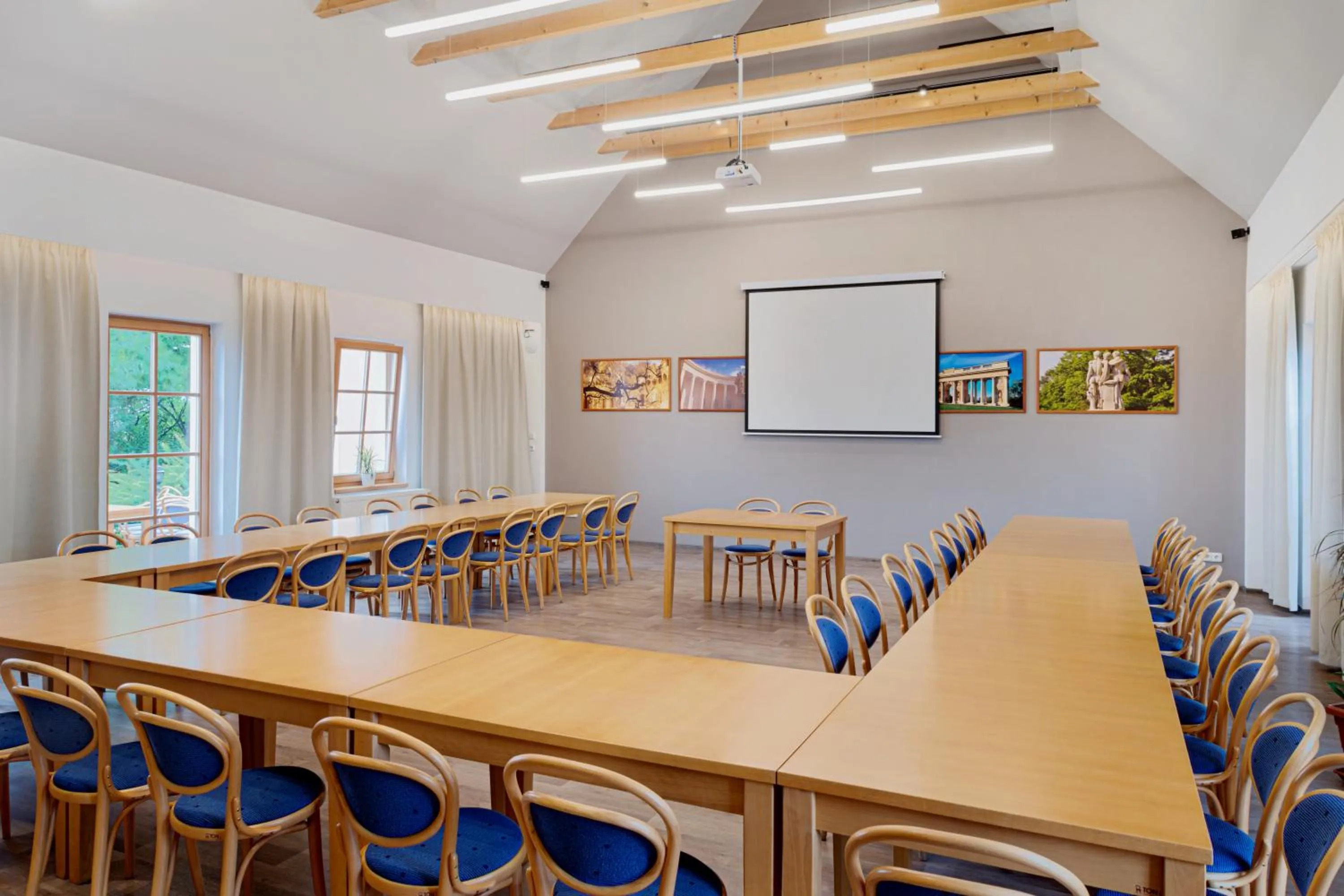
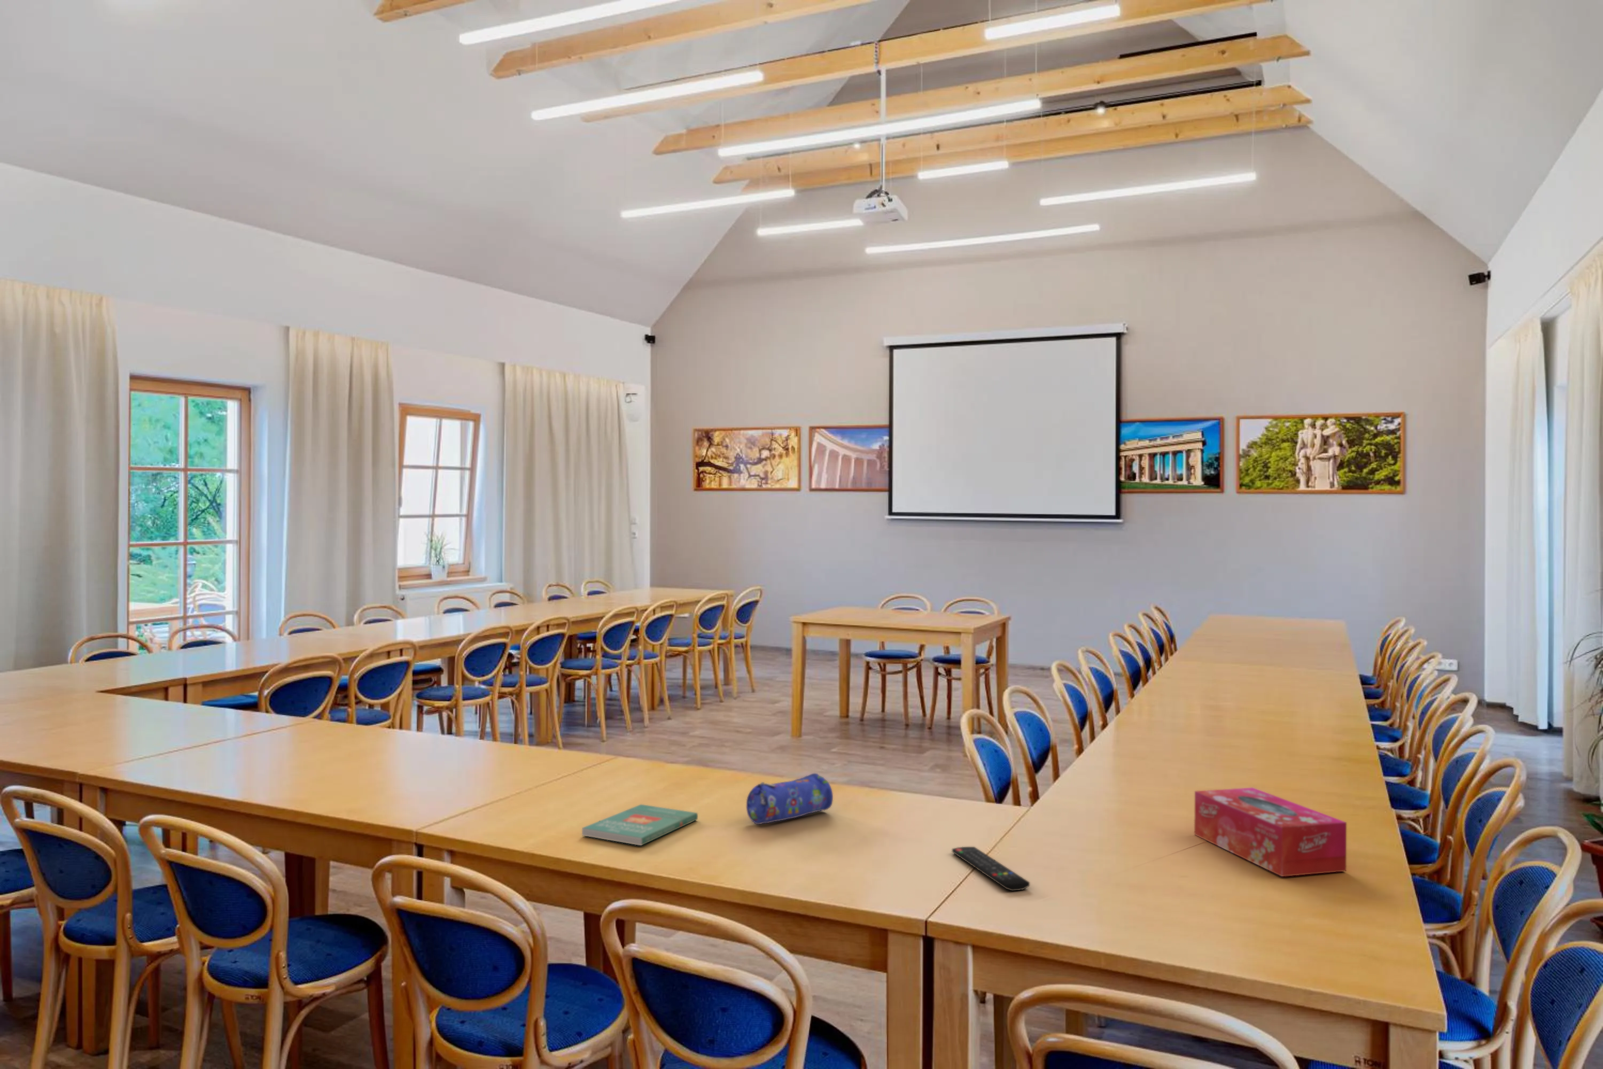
+ book (642, 823)
+ tissue box (1265, 828)
+ remote control (988, 867)
+ pencil case (790, 797)
